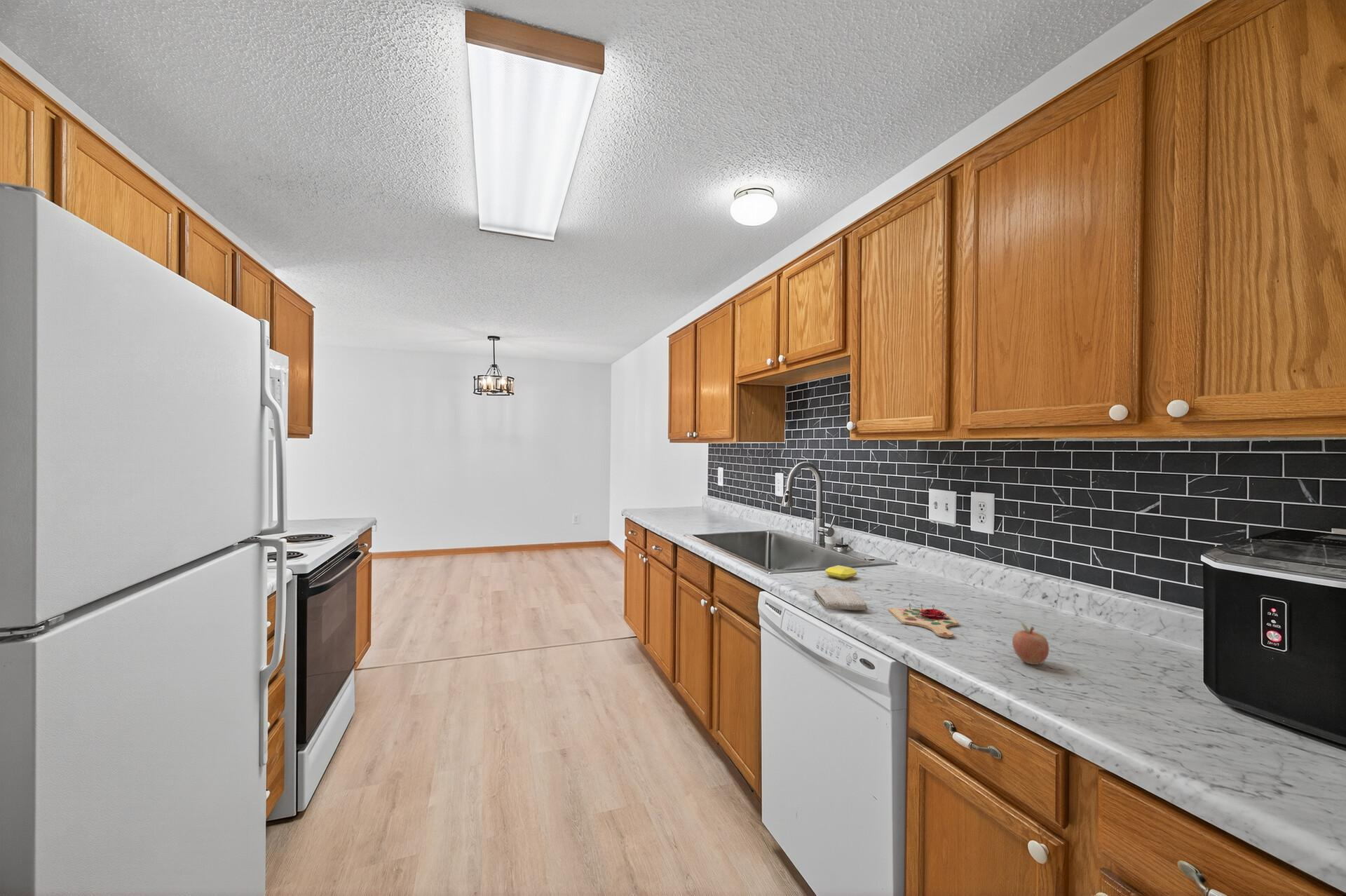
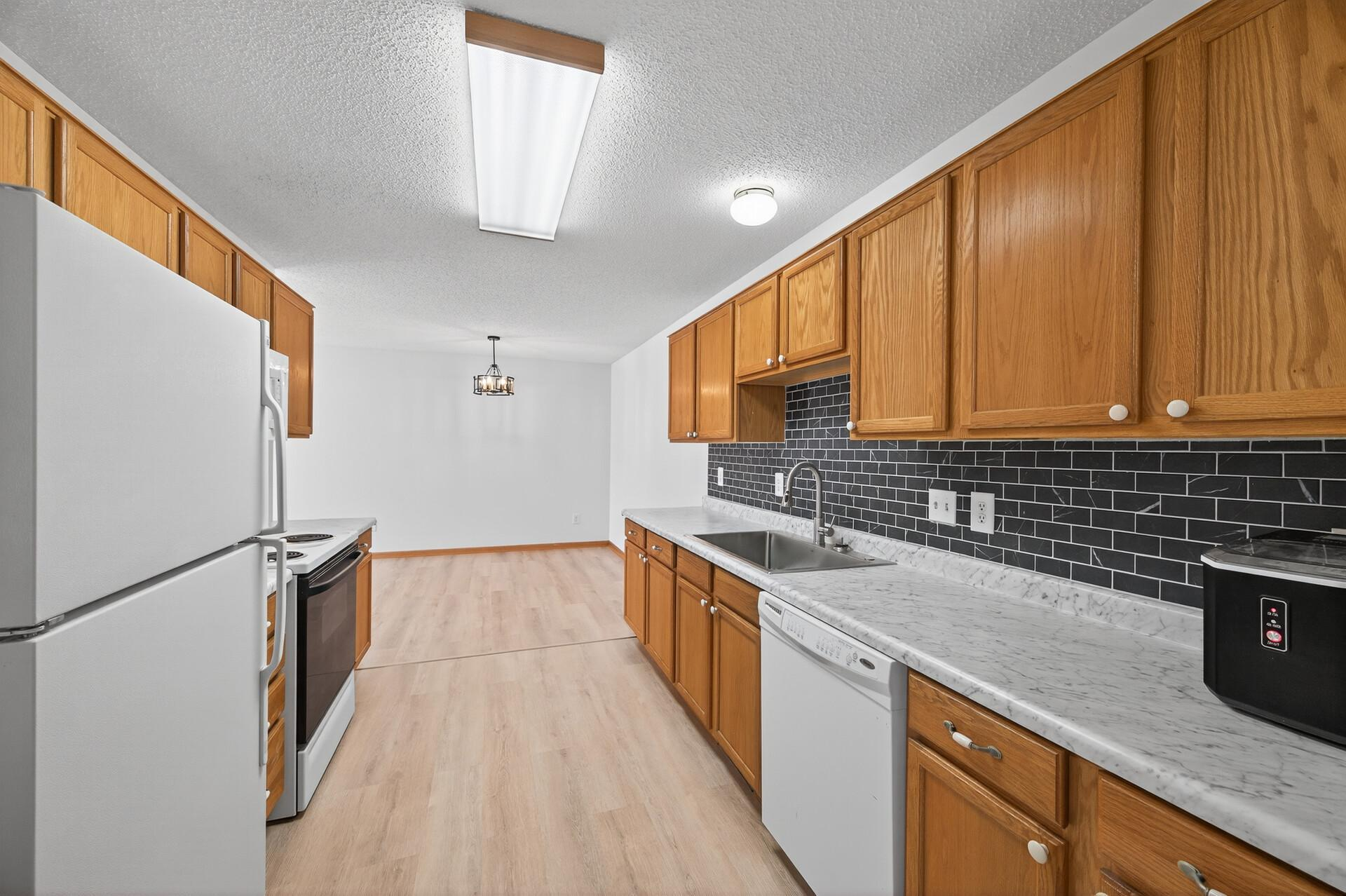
- fruit (1030, 643)
- cutting board (929, 618)
- washcloth (838, 597)
- soap bar (841, 572)
